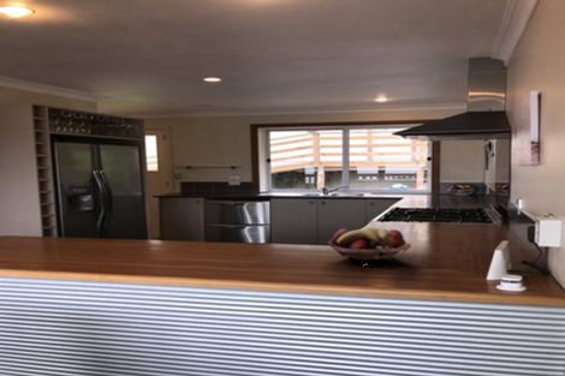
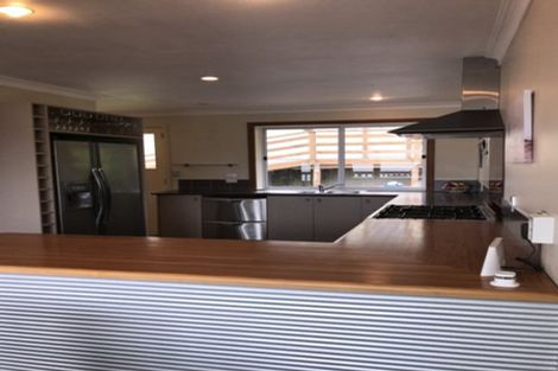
- fruit basket (370, 243)
